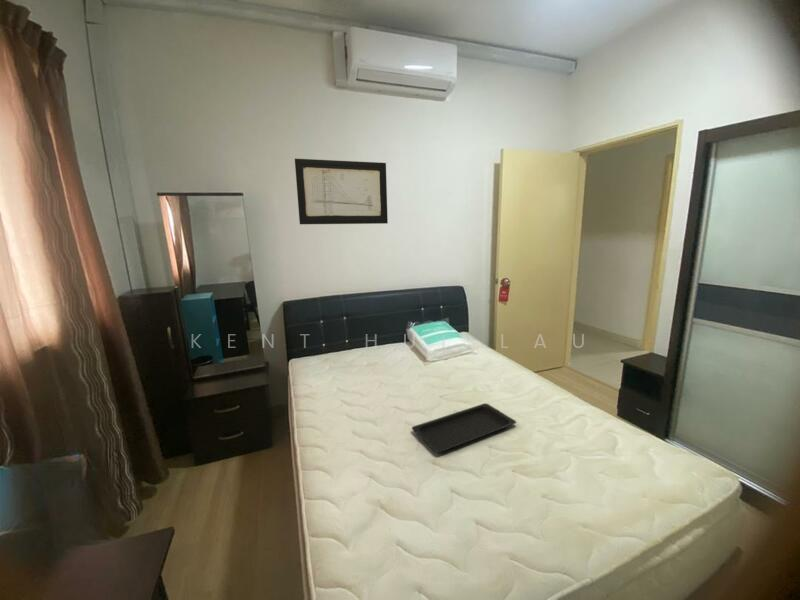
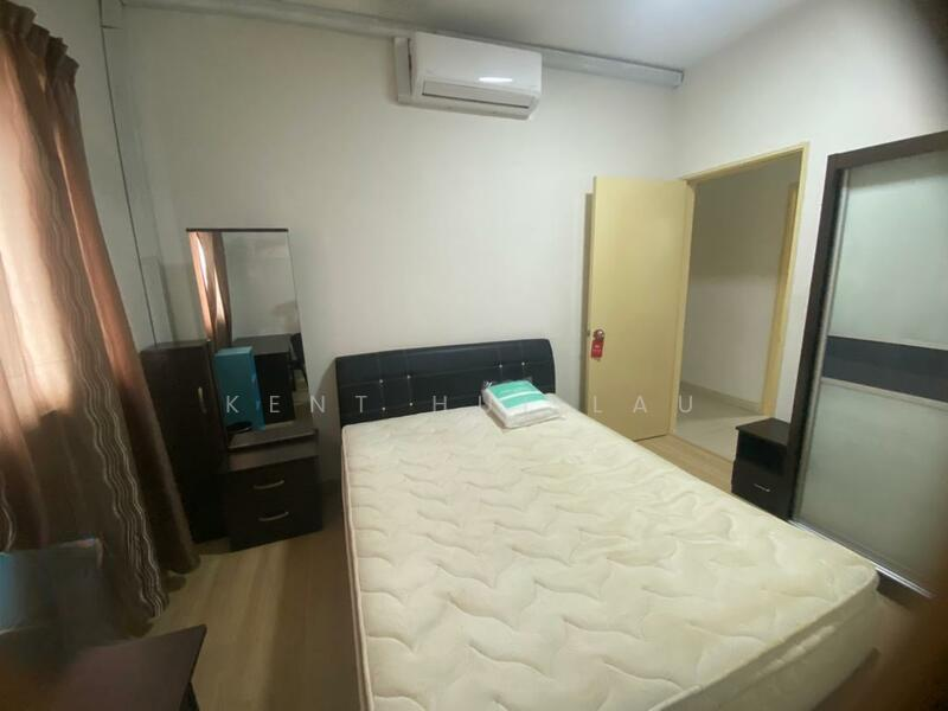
- wall art (343, 192)
- serving tray (464, 427)
